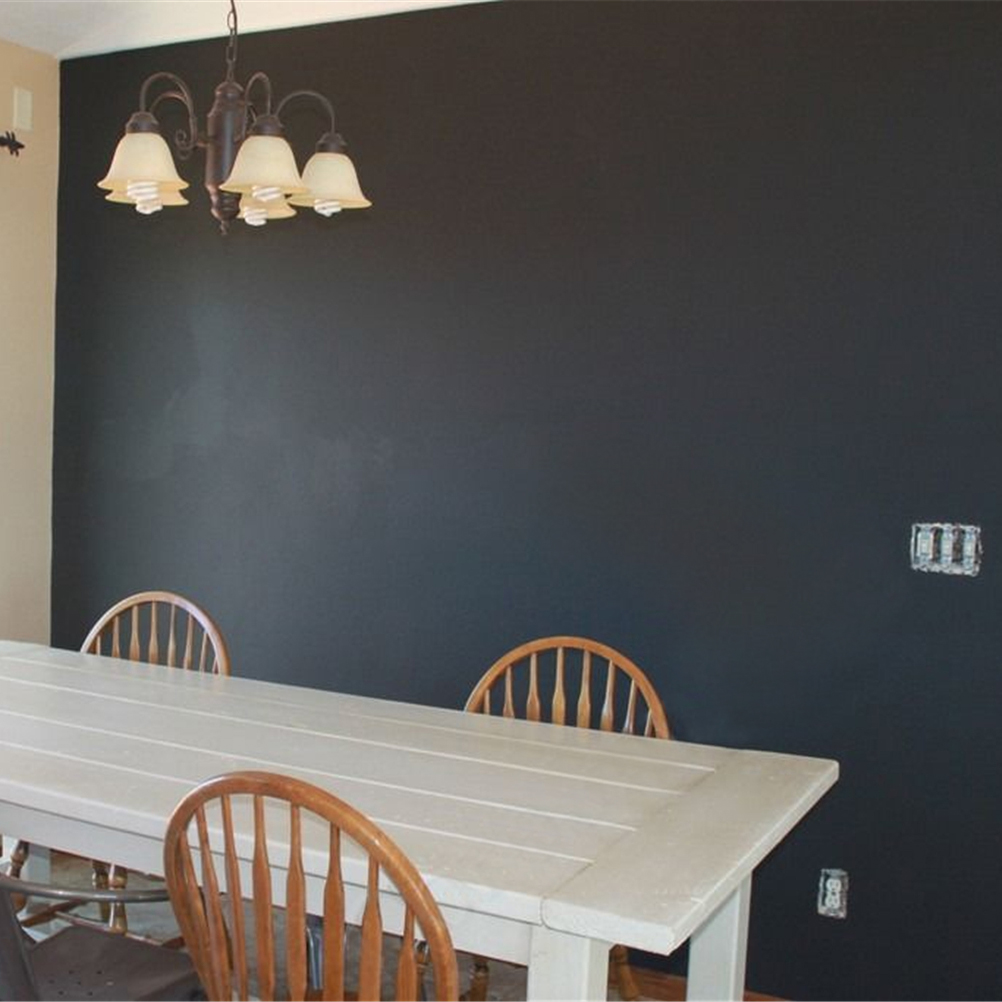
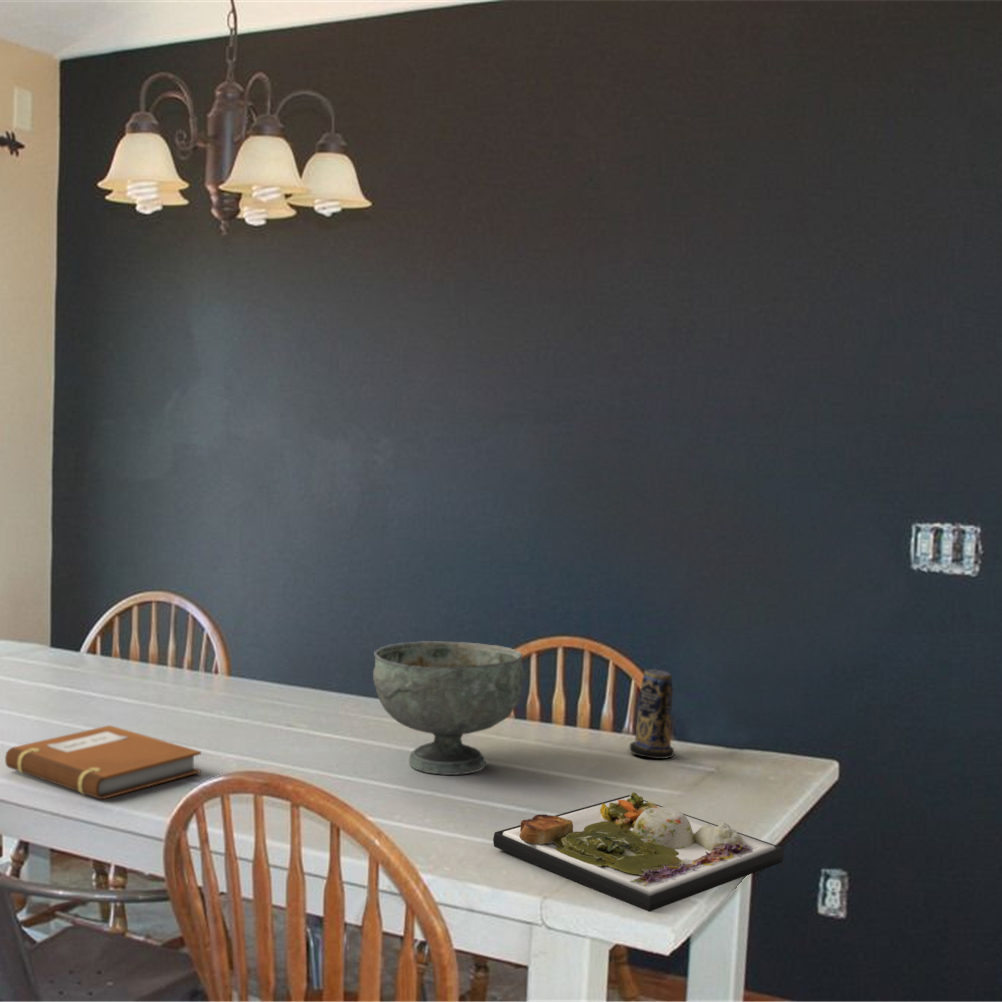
+ notebook (100, 759)
+ dinner plate (638, 836)
+ decorative bowl (447, 706)
+ candle (653, 712)
